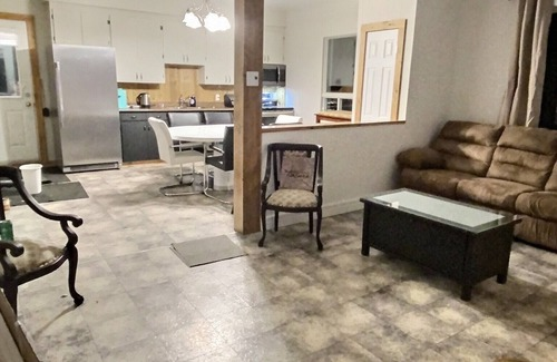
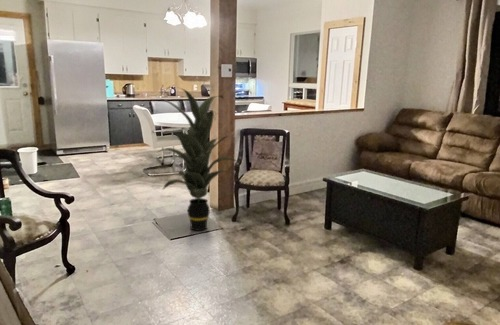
+ indoor plant (192, 160)
